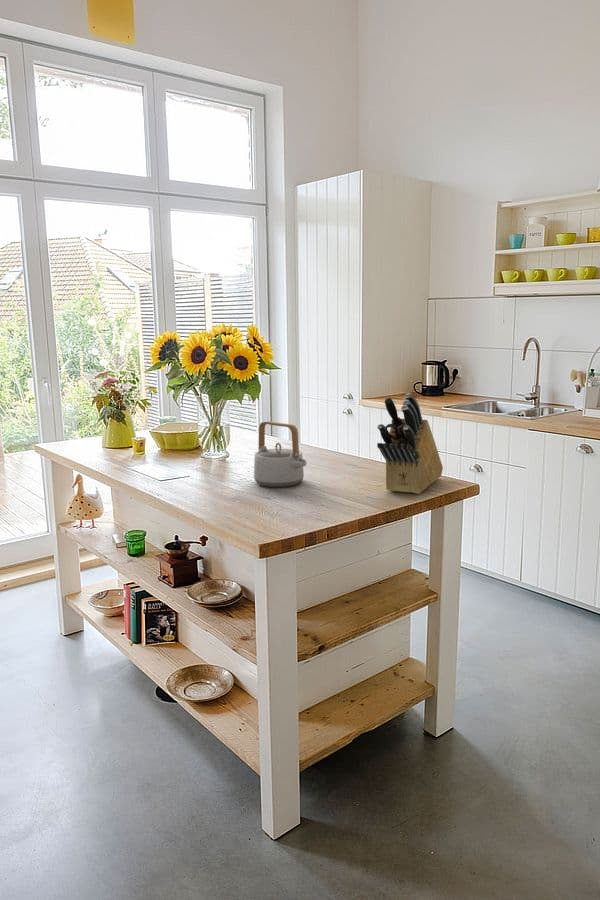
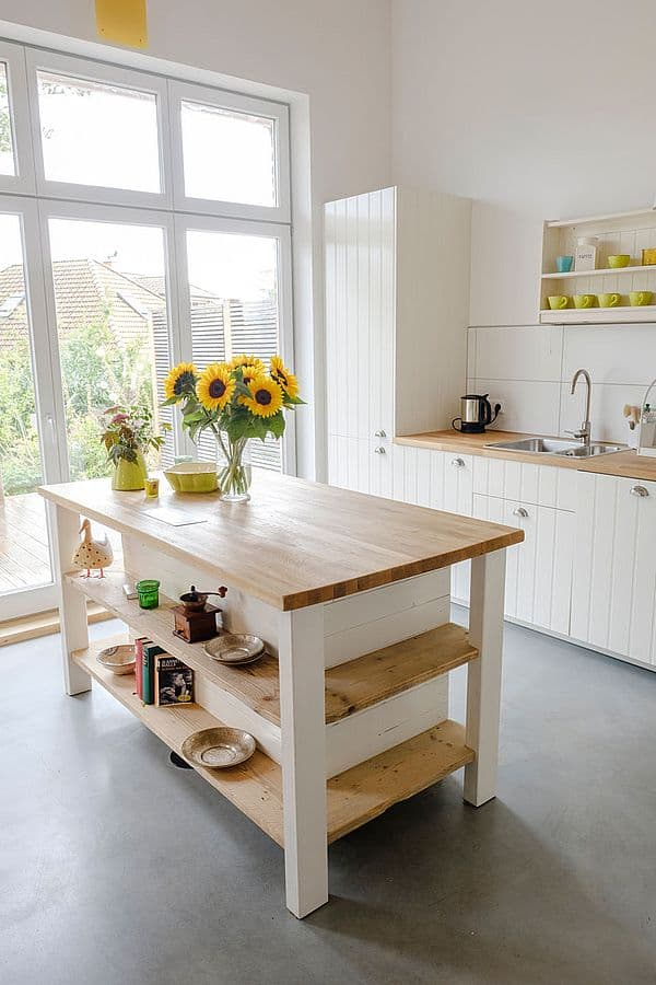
- knife block (411, 438)
- teapot (281, 453)
